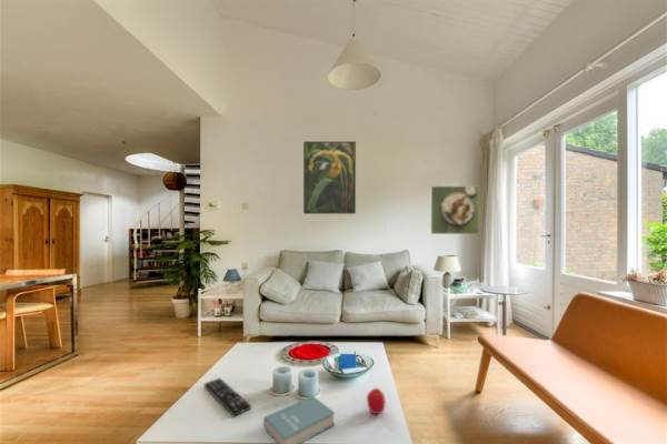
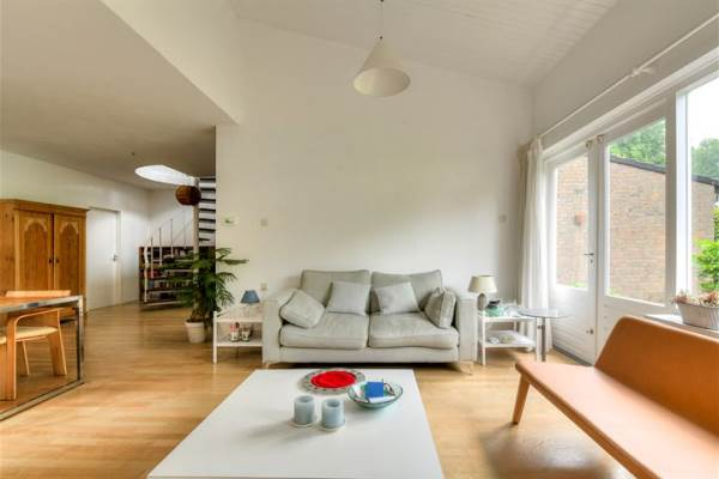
- book (299, 420)
- remote control (226, 394)
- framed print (454, 210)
- fruit (376, 400)
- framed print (329, 178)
